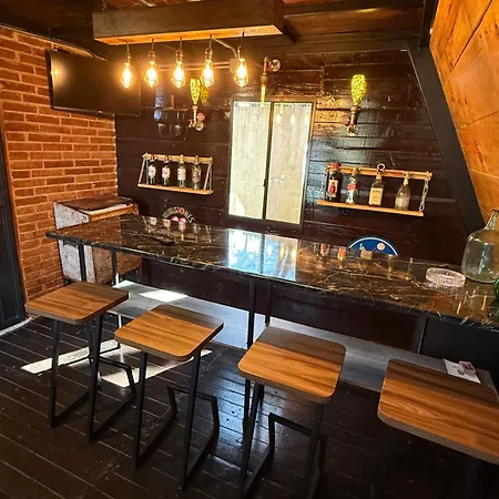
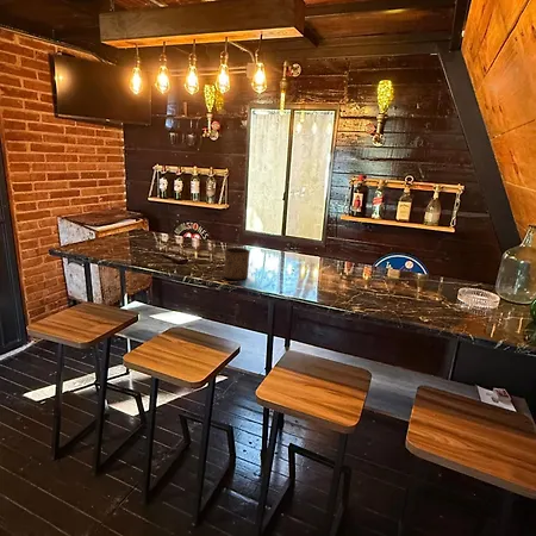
+ cup (236, 263)
